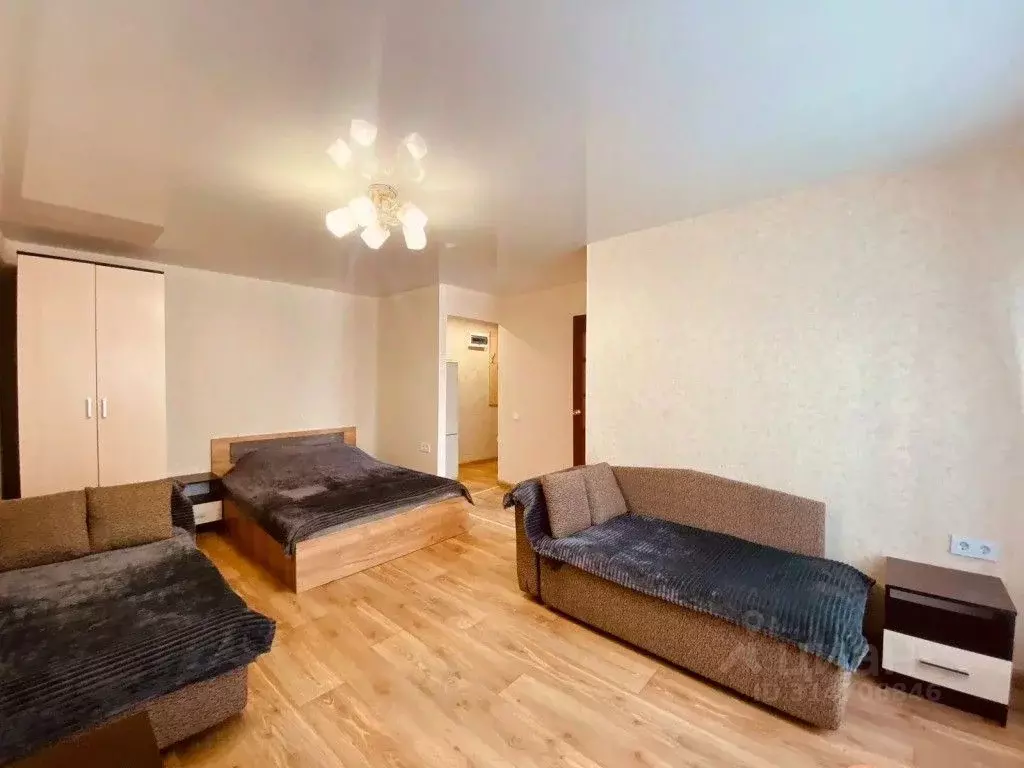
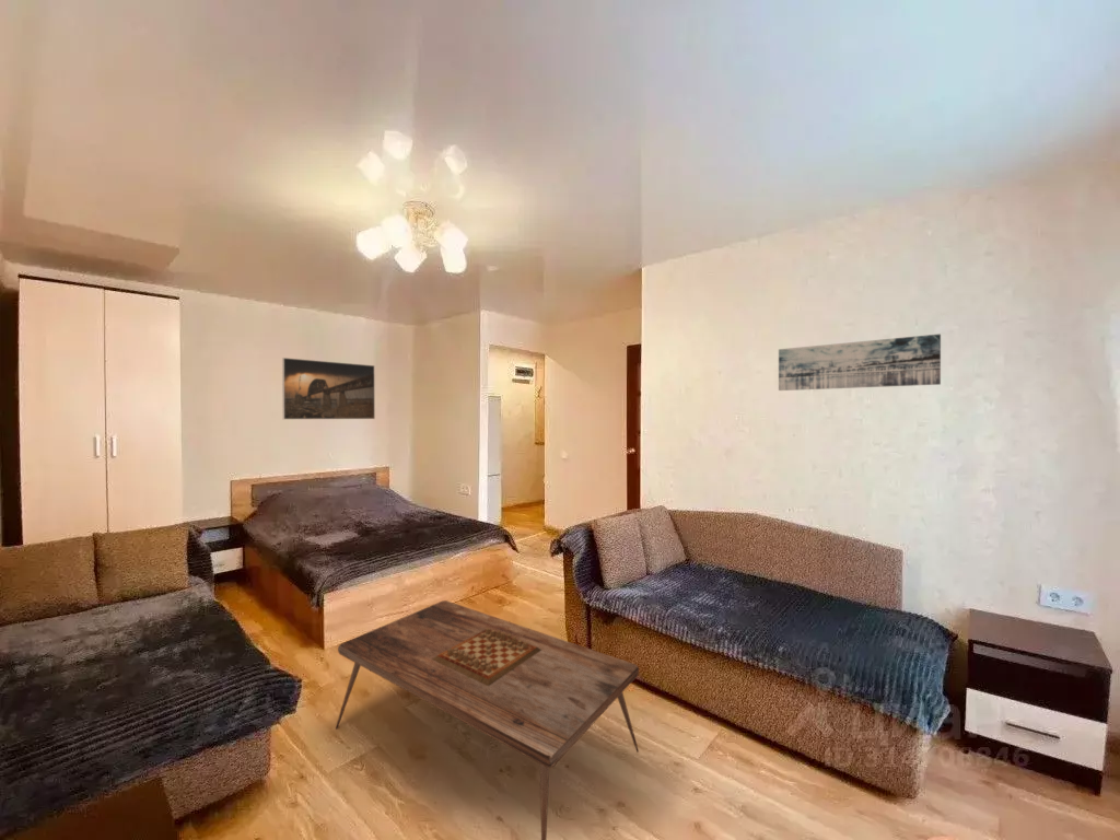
+ coffee table (481, 692)
+ wall art (851, 364)
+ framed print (331, 390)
